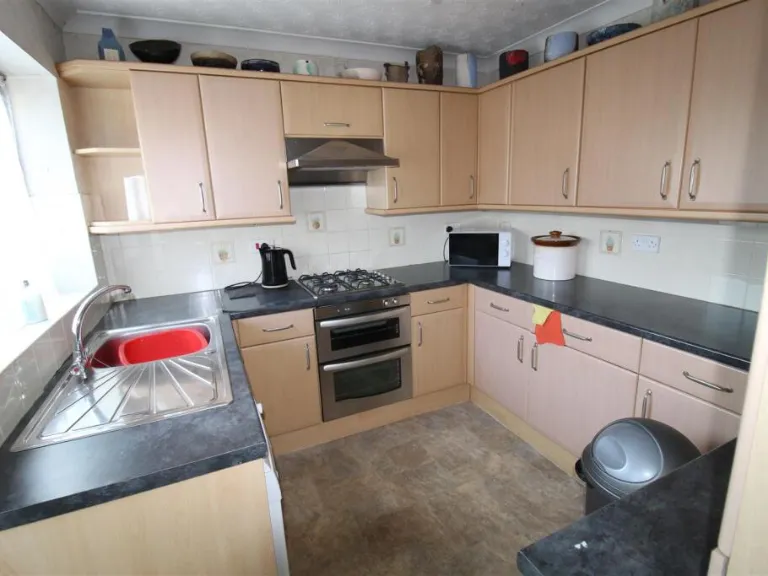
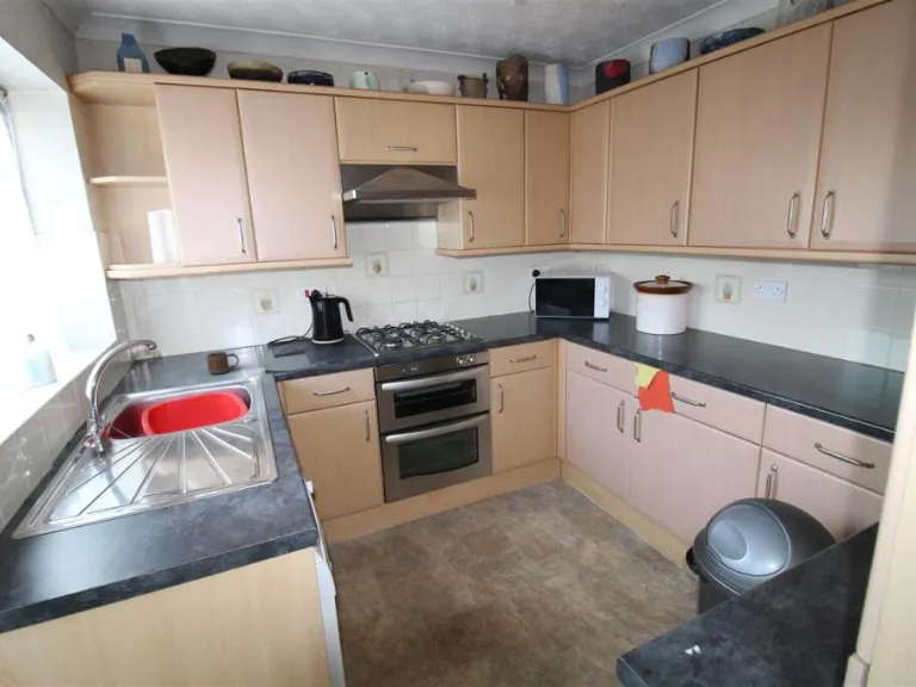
+ mug (223, 361)
